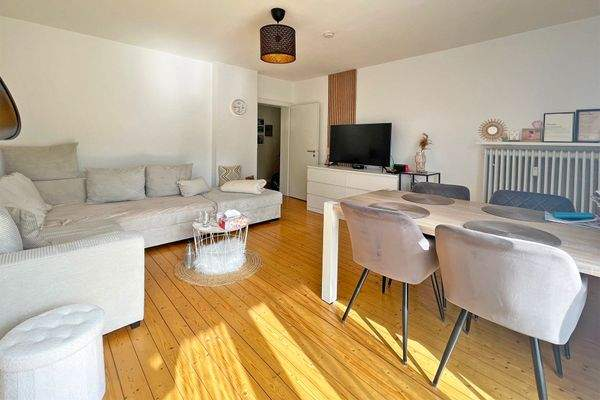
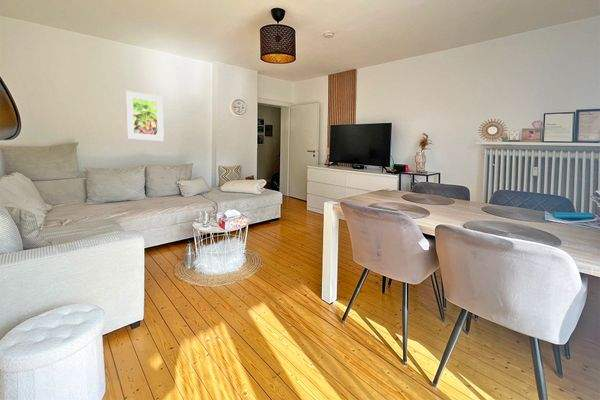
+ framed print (145, 117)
